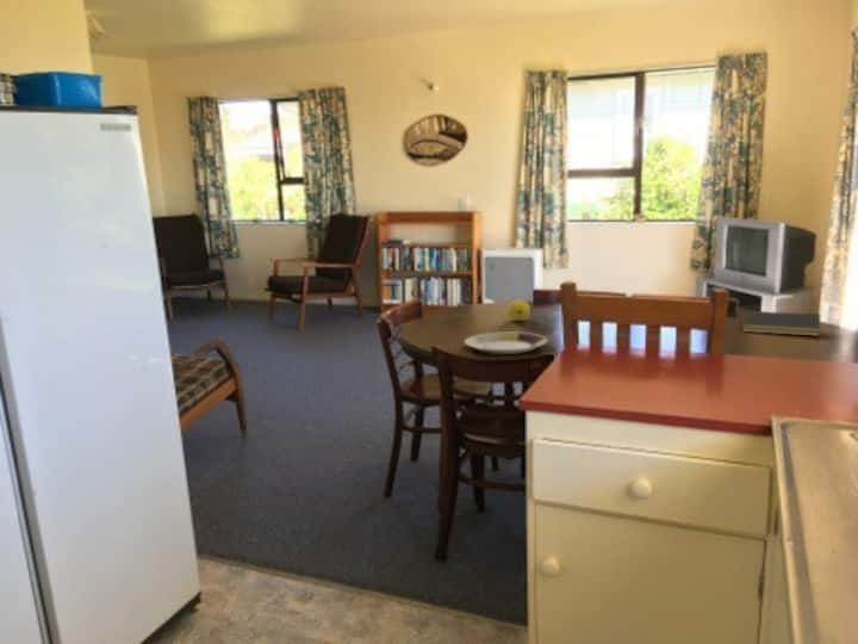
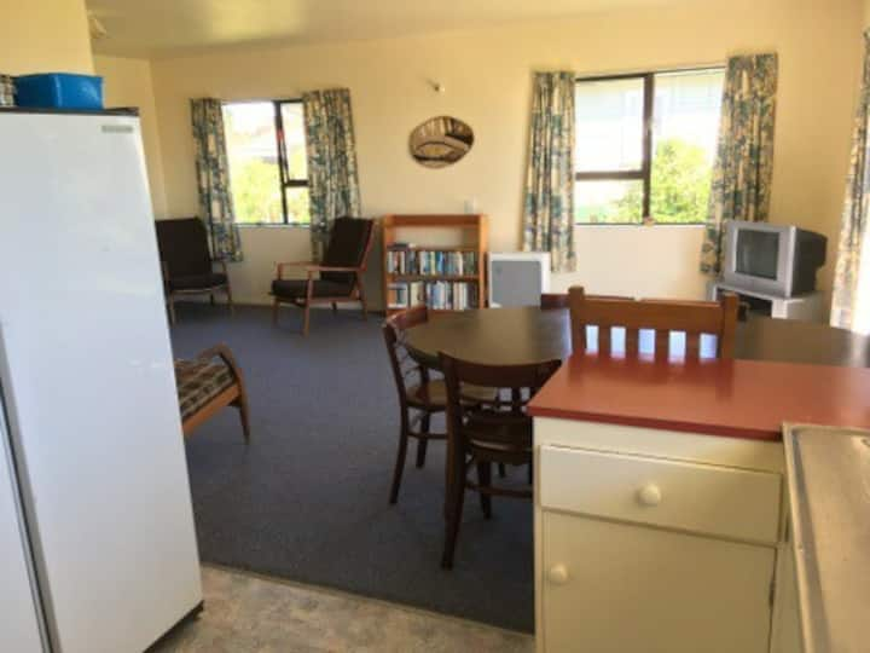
- plate (505, 343)
- fruit (518, 310)
- notepad (781, 322)
